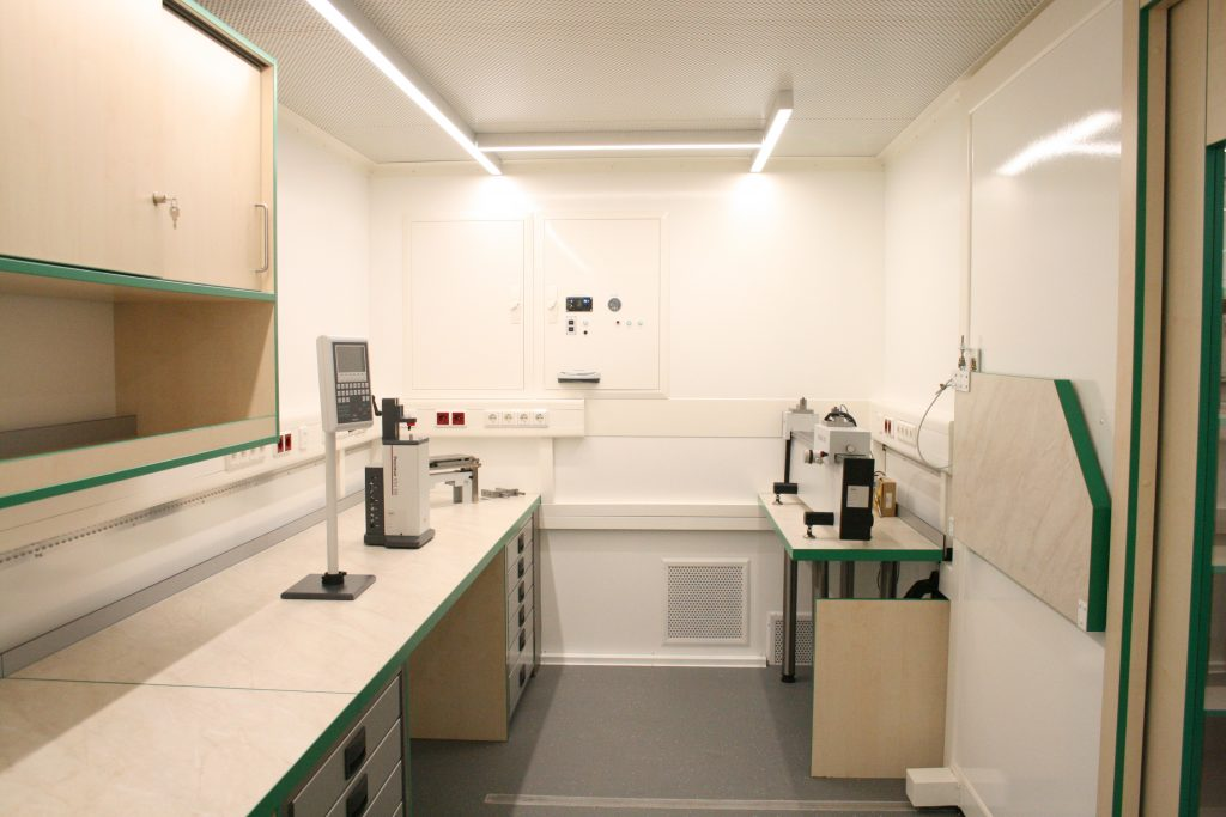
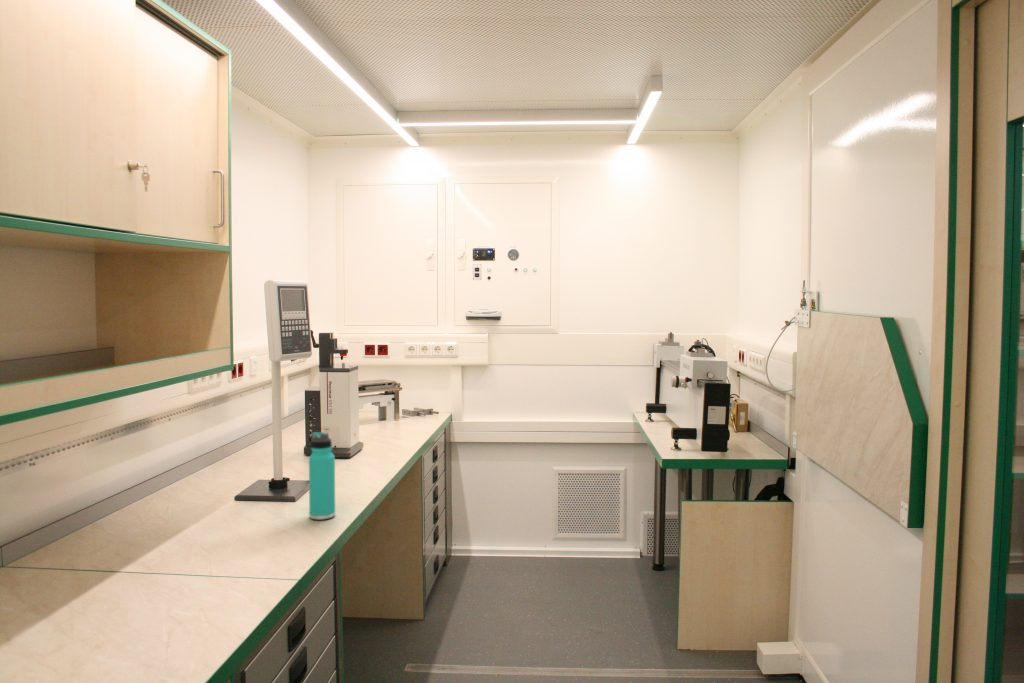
+ thermos bottle (322, 474)
